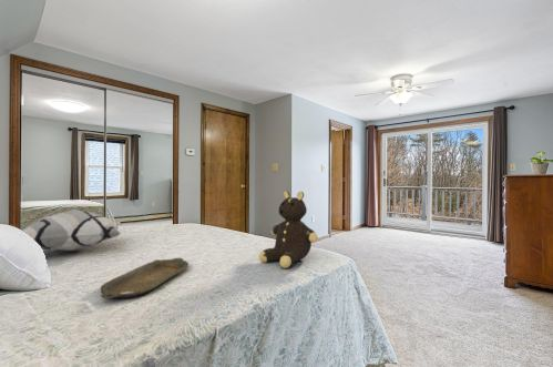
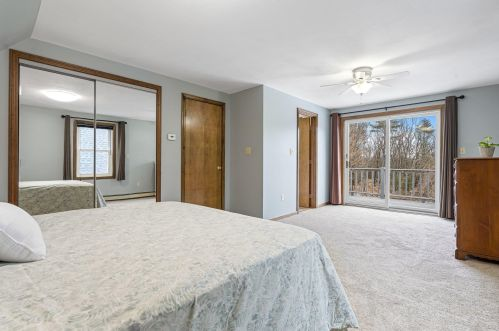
- decorative pillow (73, 230)
- serving tray (150, 276)
- teddy bear (286, 226)
